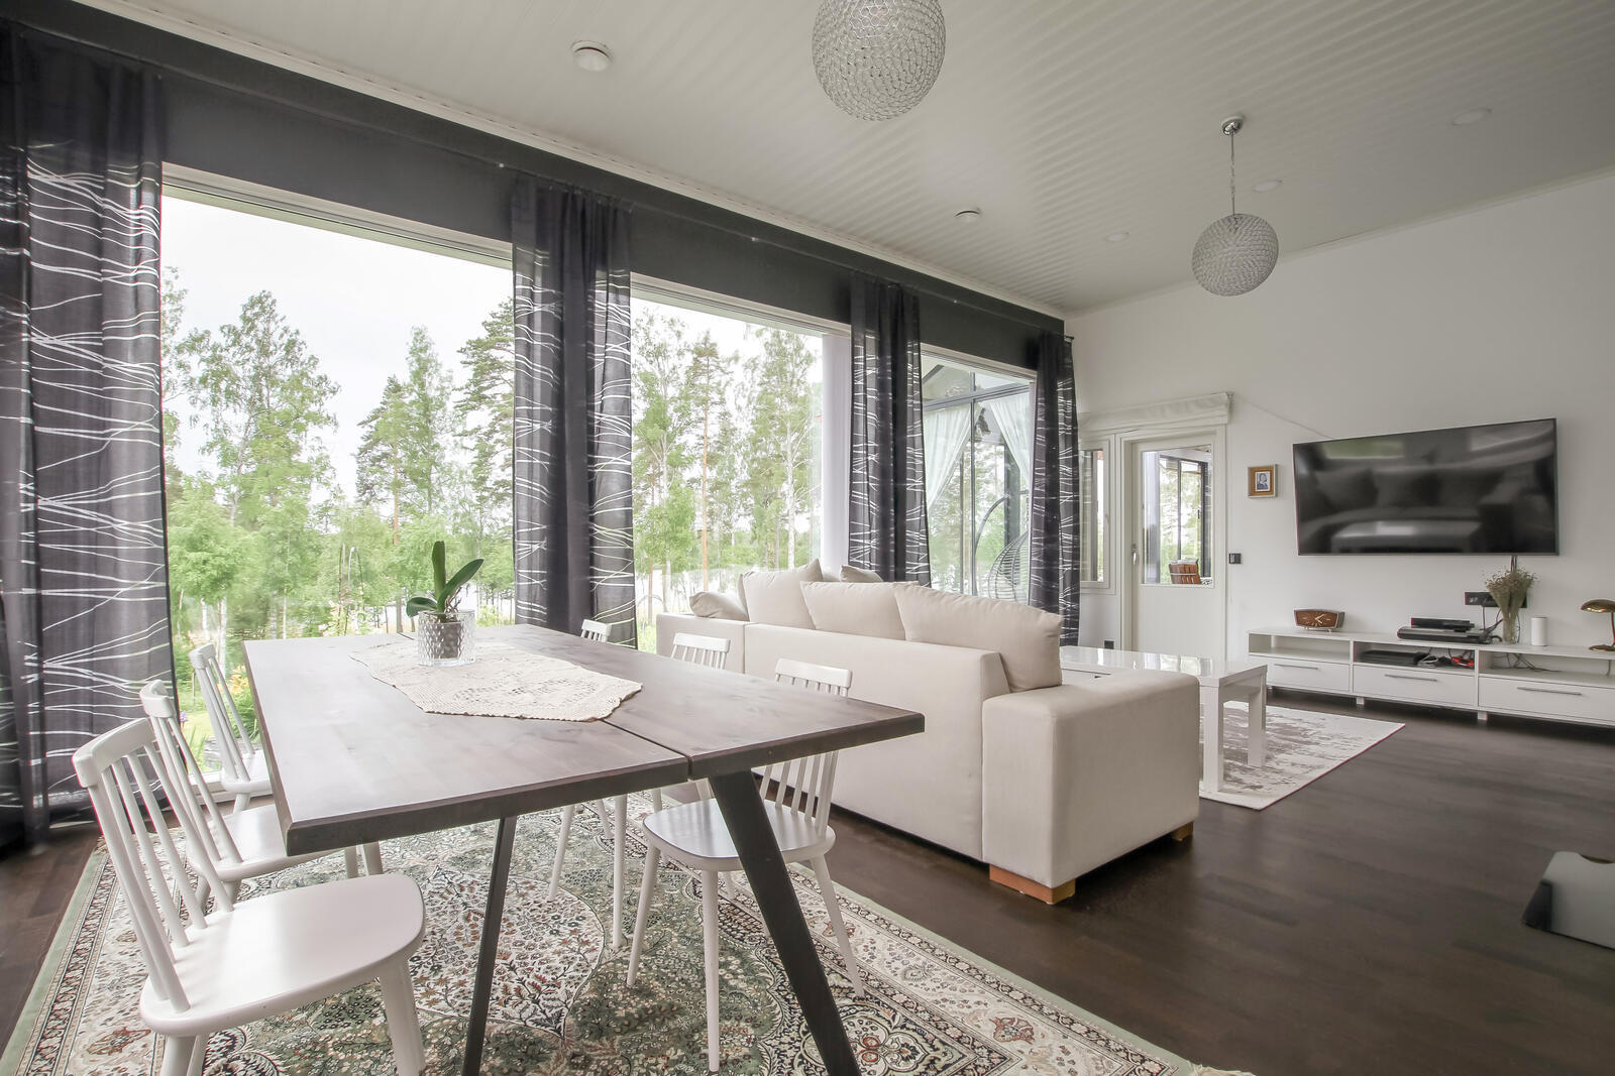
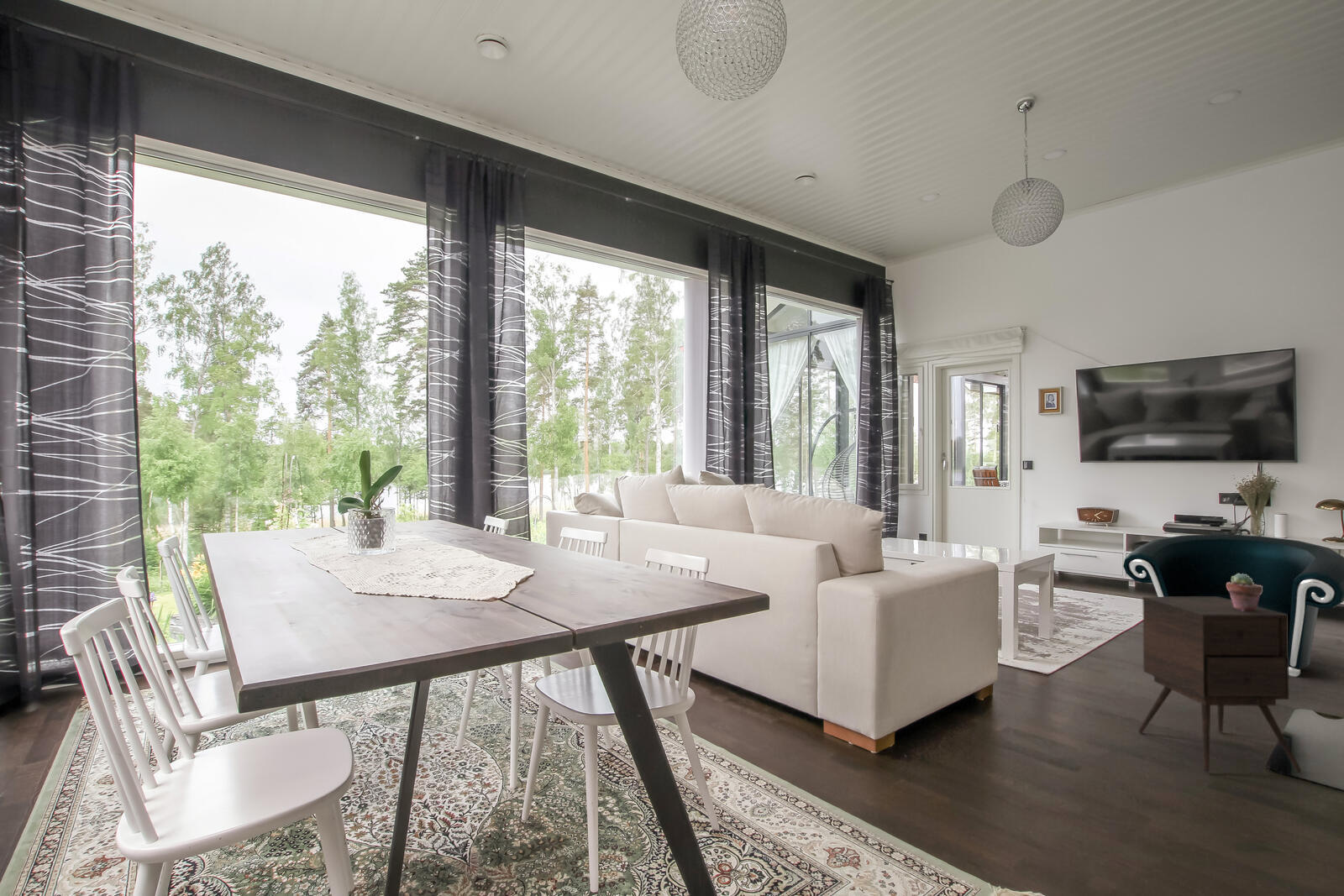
+ armchair (1231, 599)
+ potted succulent (1244, 590)
+ side table (1214, 678)
